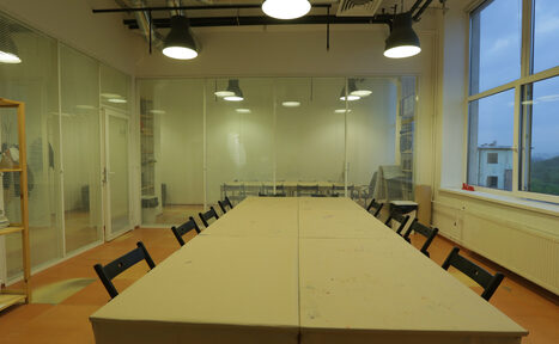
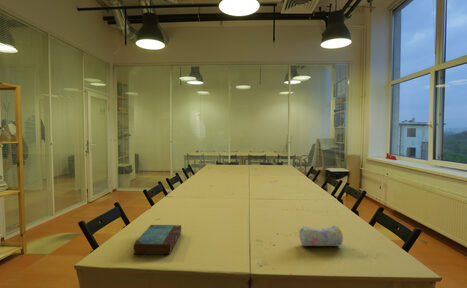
+ book (159, 238)
+ pencil case (320, 236)
